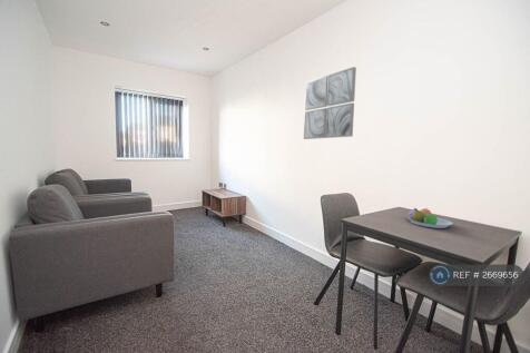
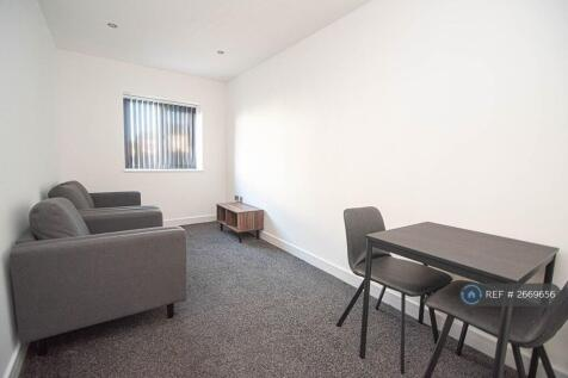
- fruit bowl (429, 216)
- wall art (326, 106)
